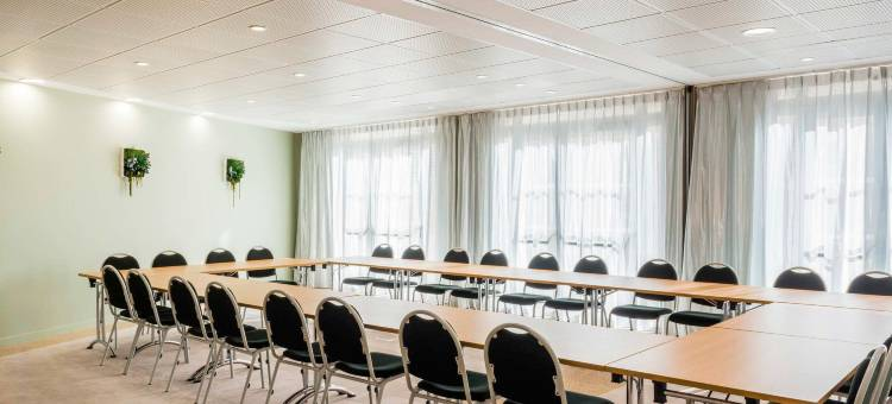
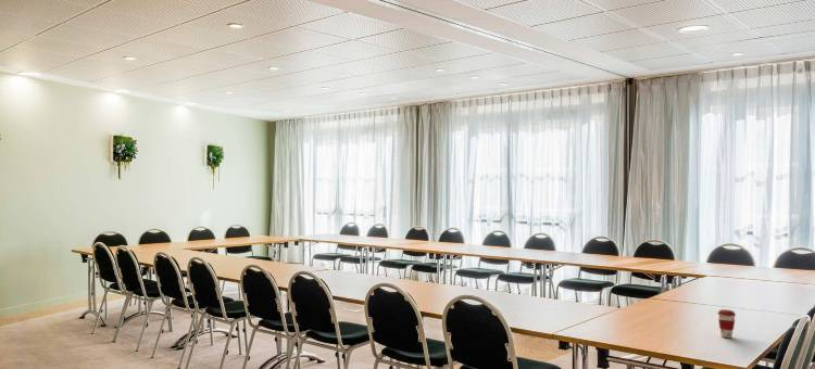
+ coffee cup (726, 323)
